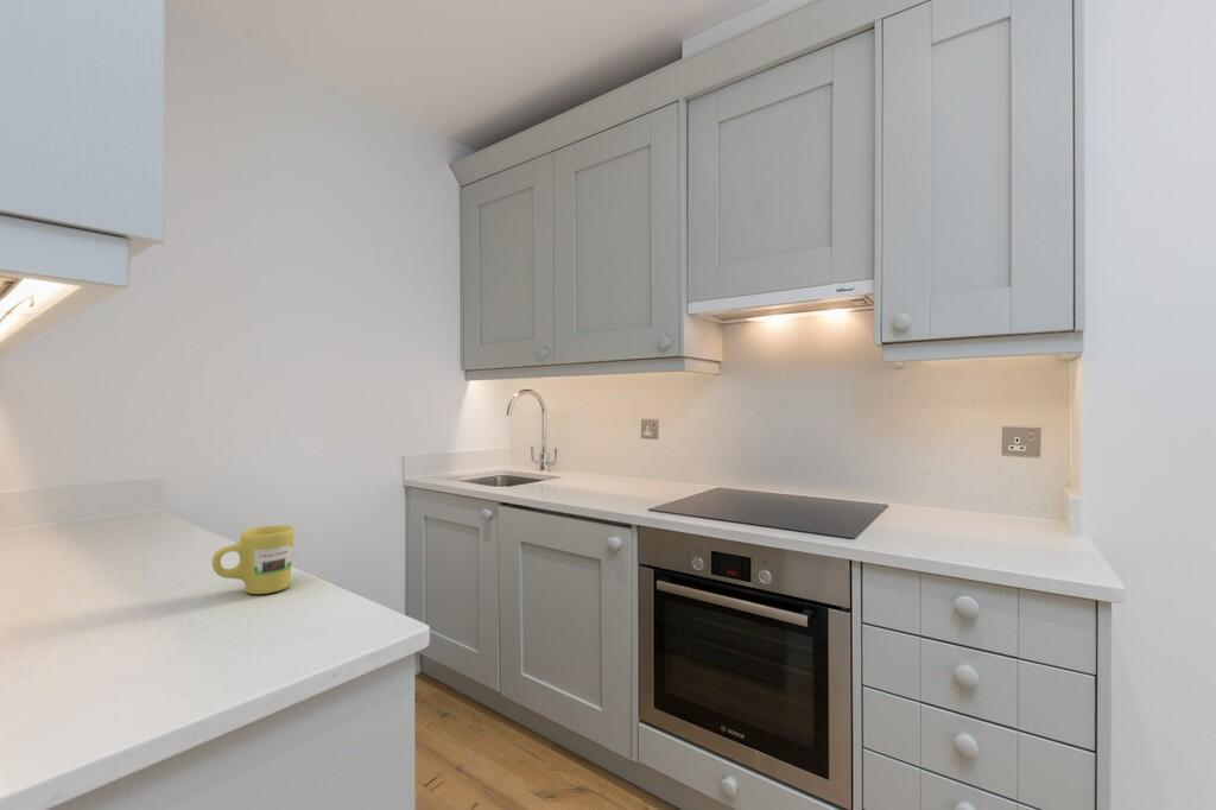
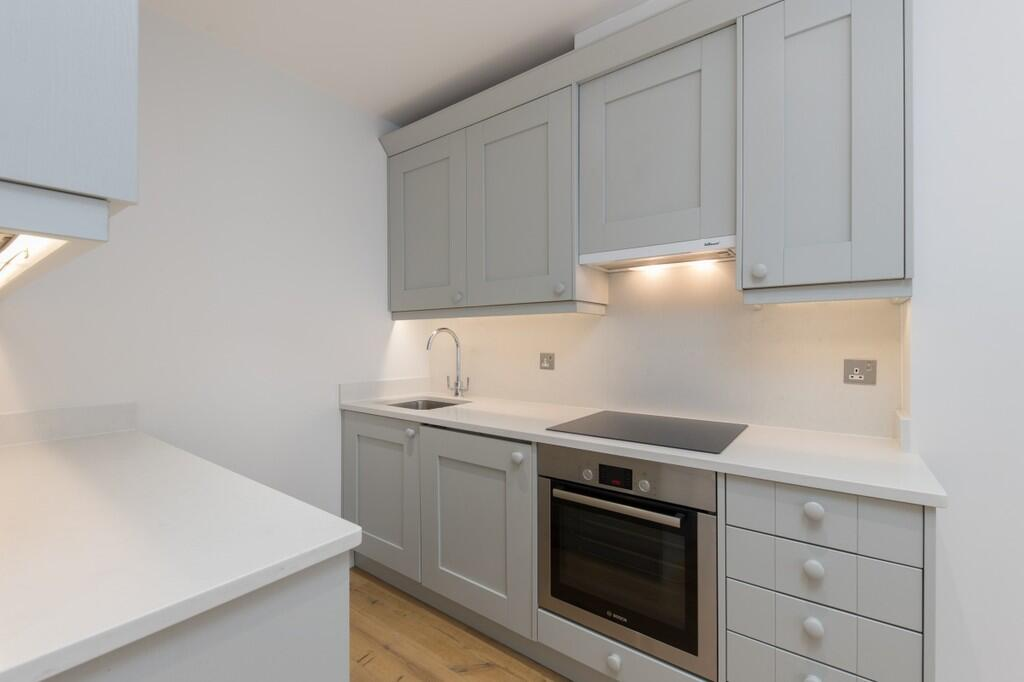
- mug (254, 562)
